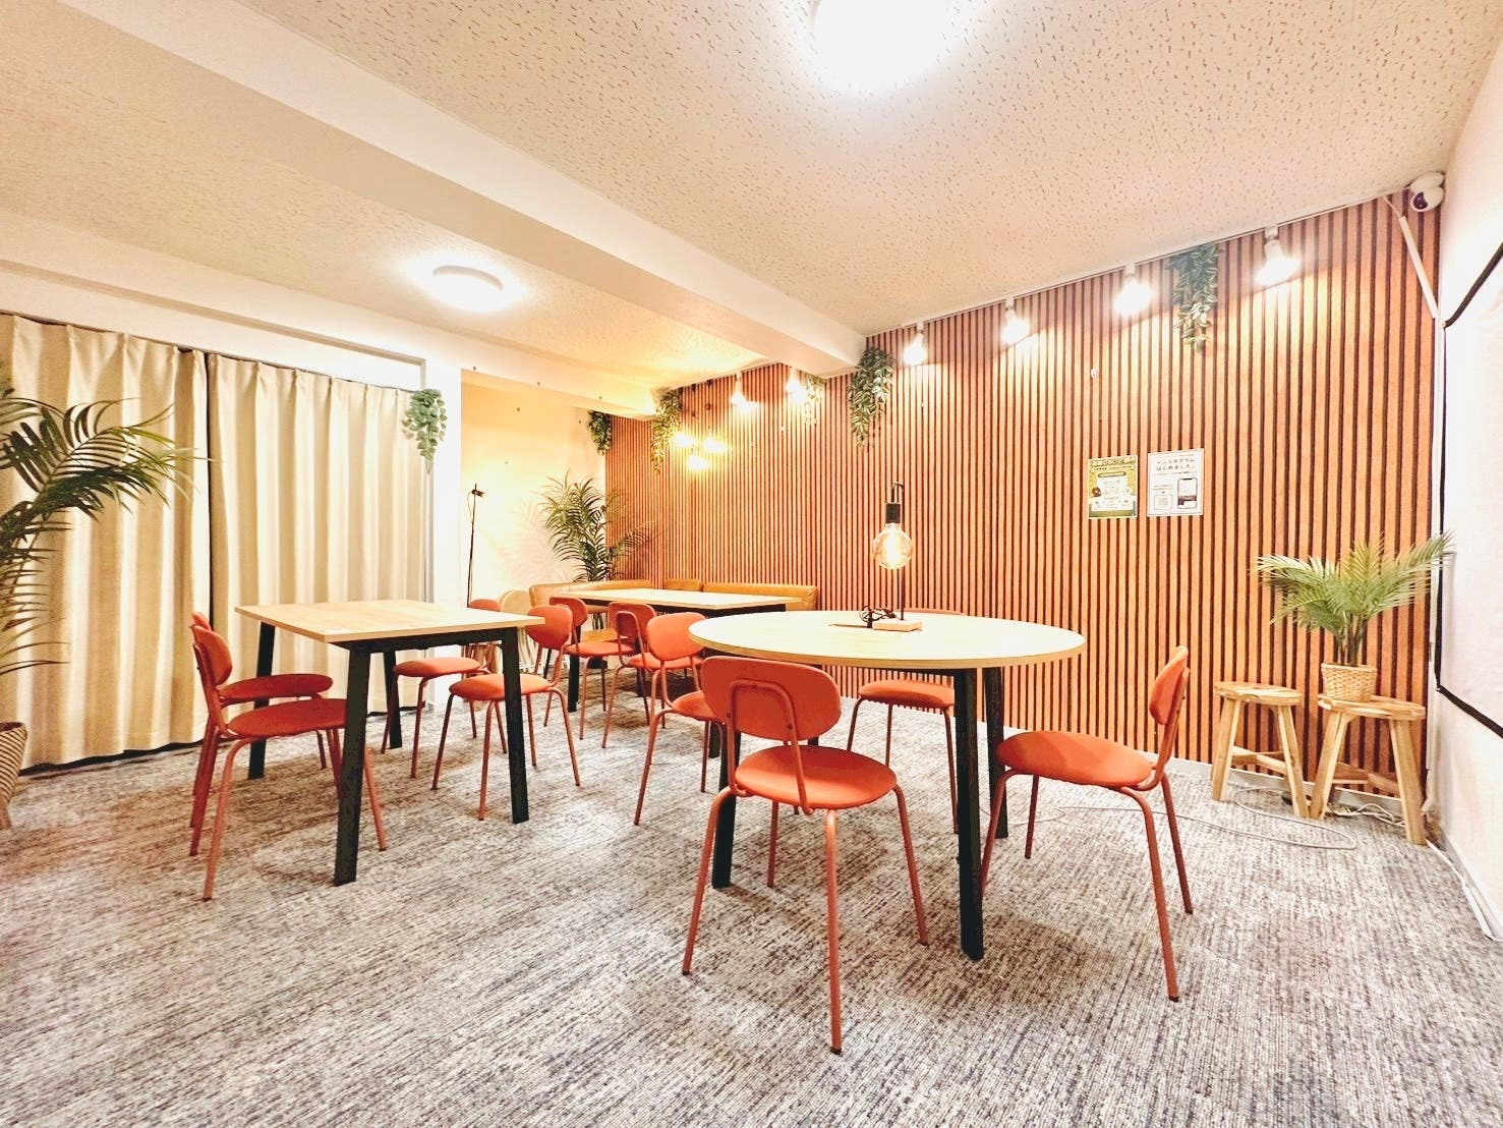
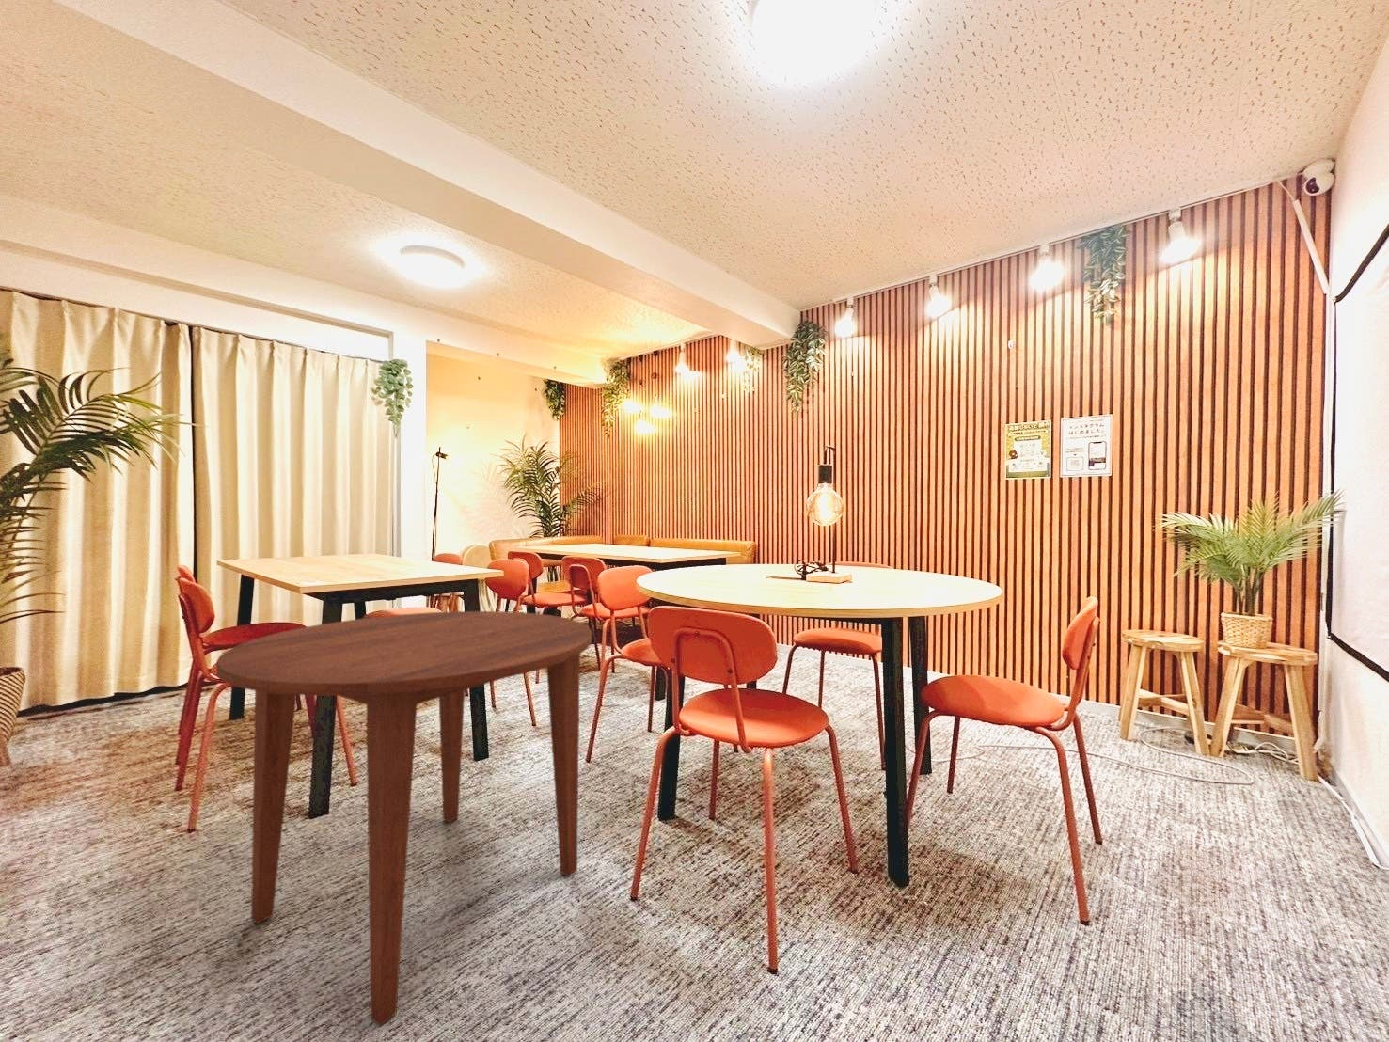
+ dining table (441, 765)
